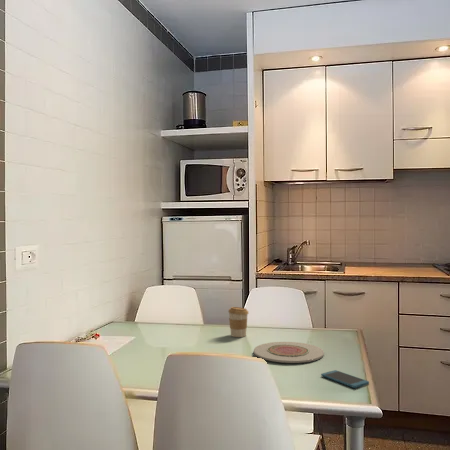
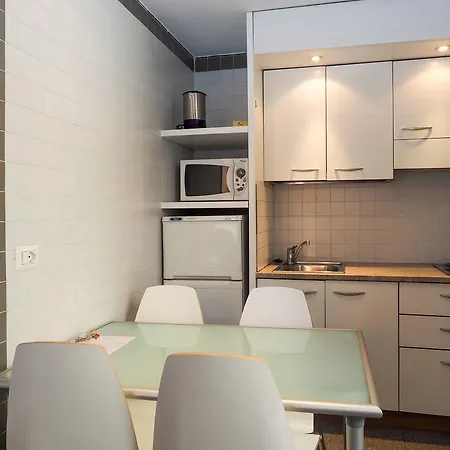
- smartphone (344, 378)
- plate (288, 351)
- coffee cup (238, 321)
